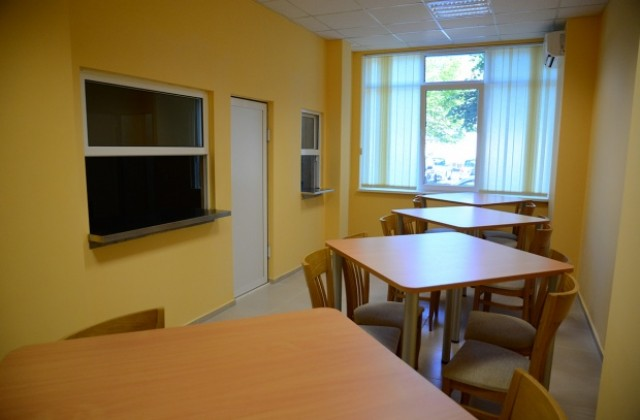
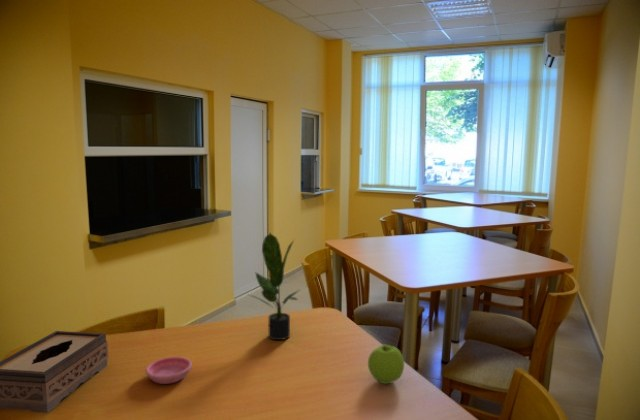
+ saucer (169, 370)
+ potted plant (273, 285)
+ tissue box (52, 367)
+ apple (385, 364)
